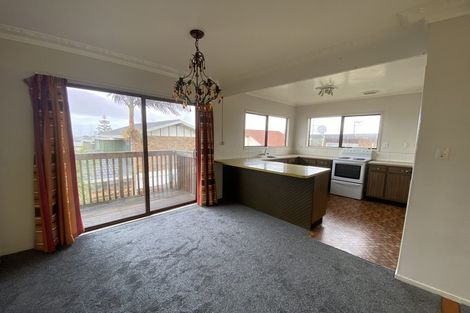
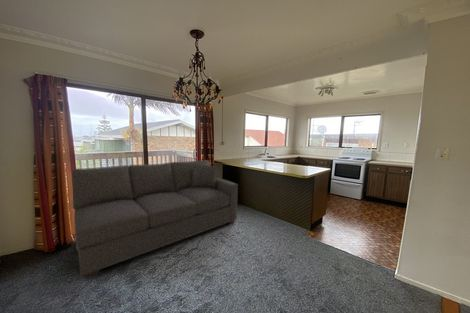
+ sofa (164, 198)
